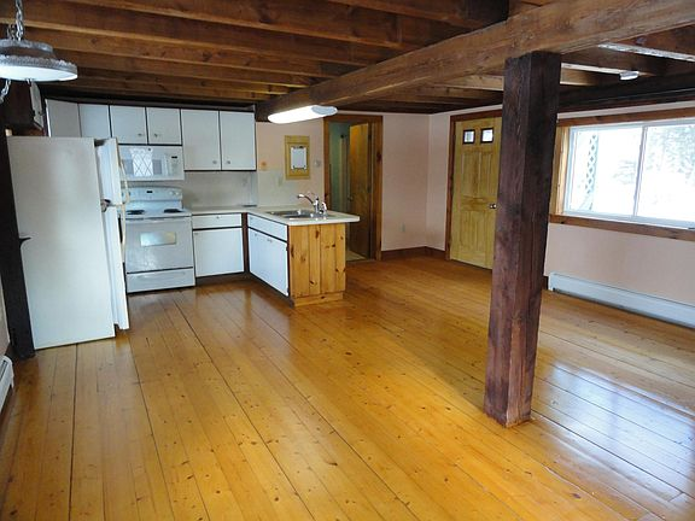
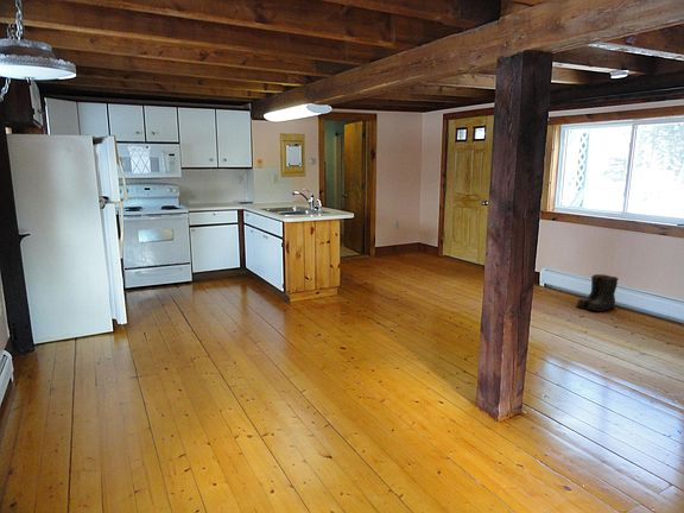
+ boots (597, 291)
